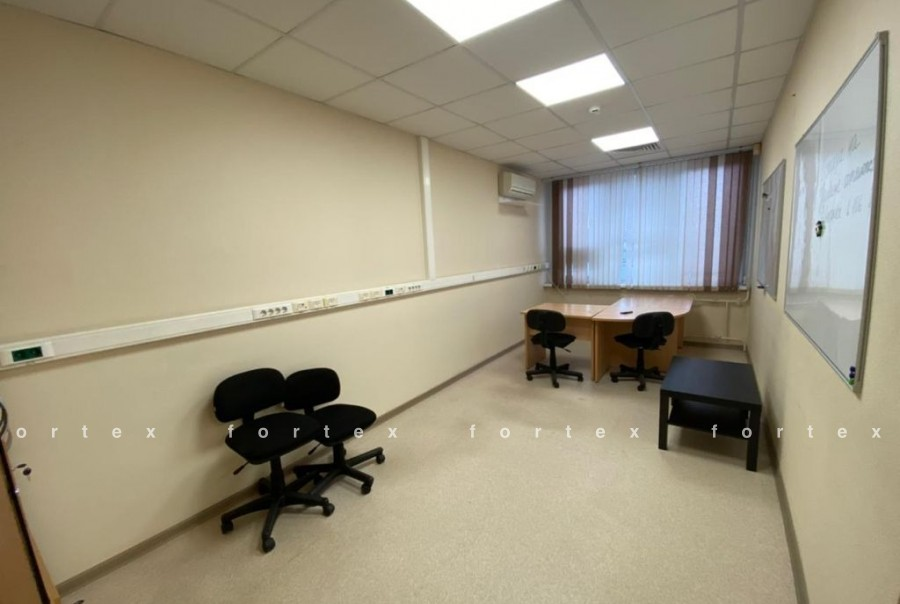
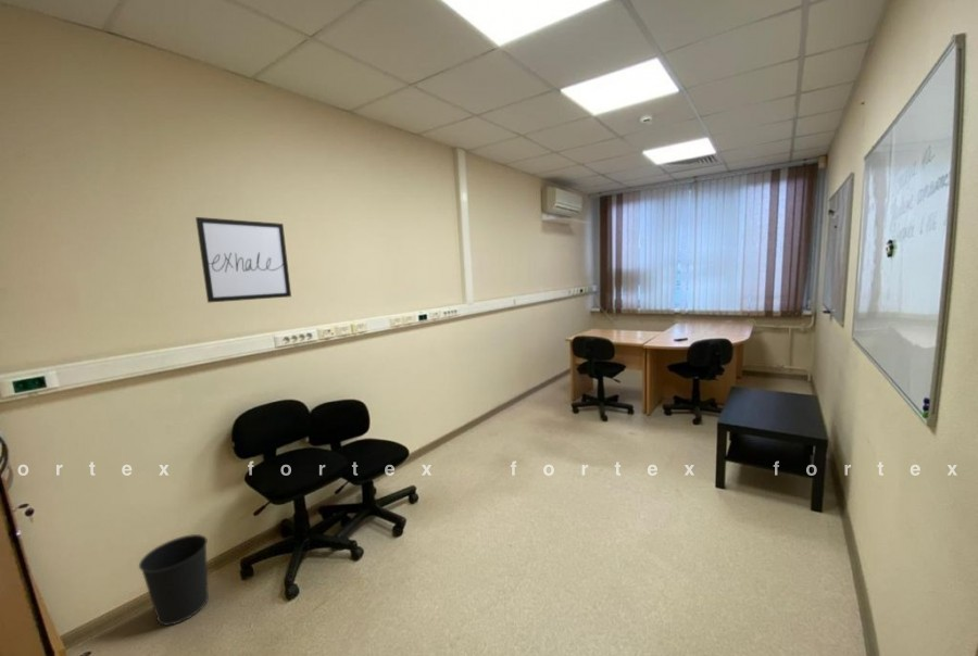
+ wall art (247, 260)
+ wastebasket (178, 580)
